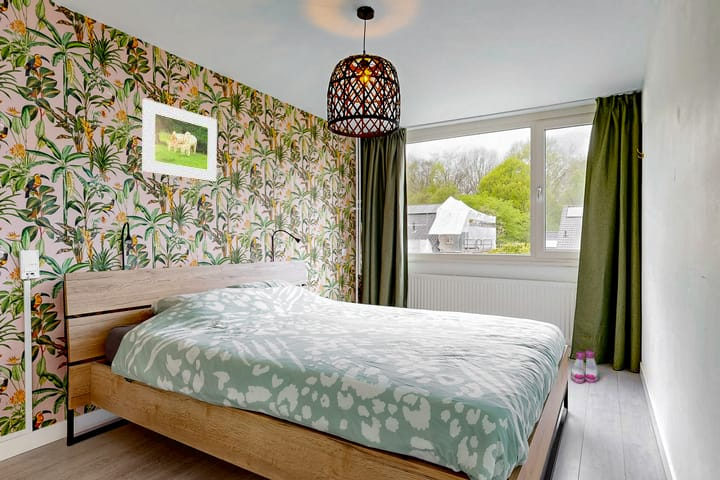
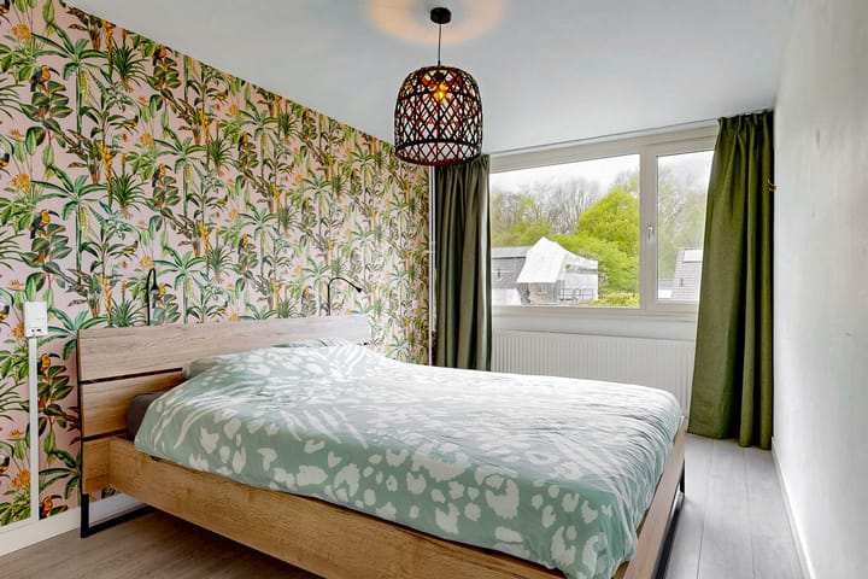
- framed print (182, 143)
- boots (586, 364)
